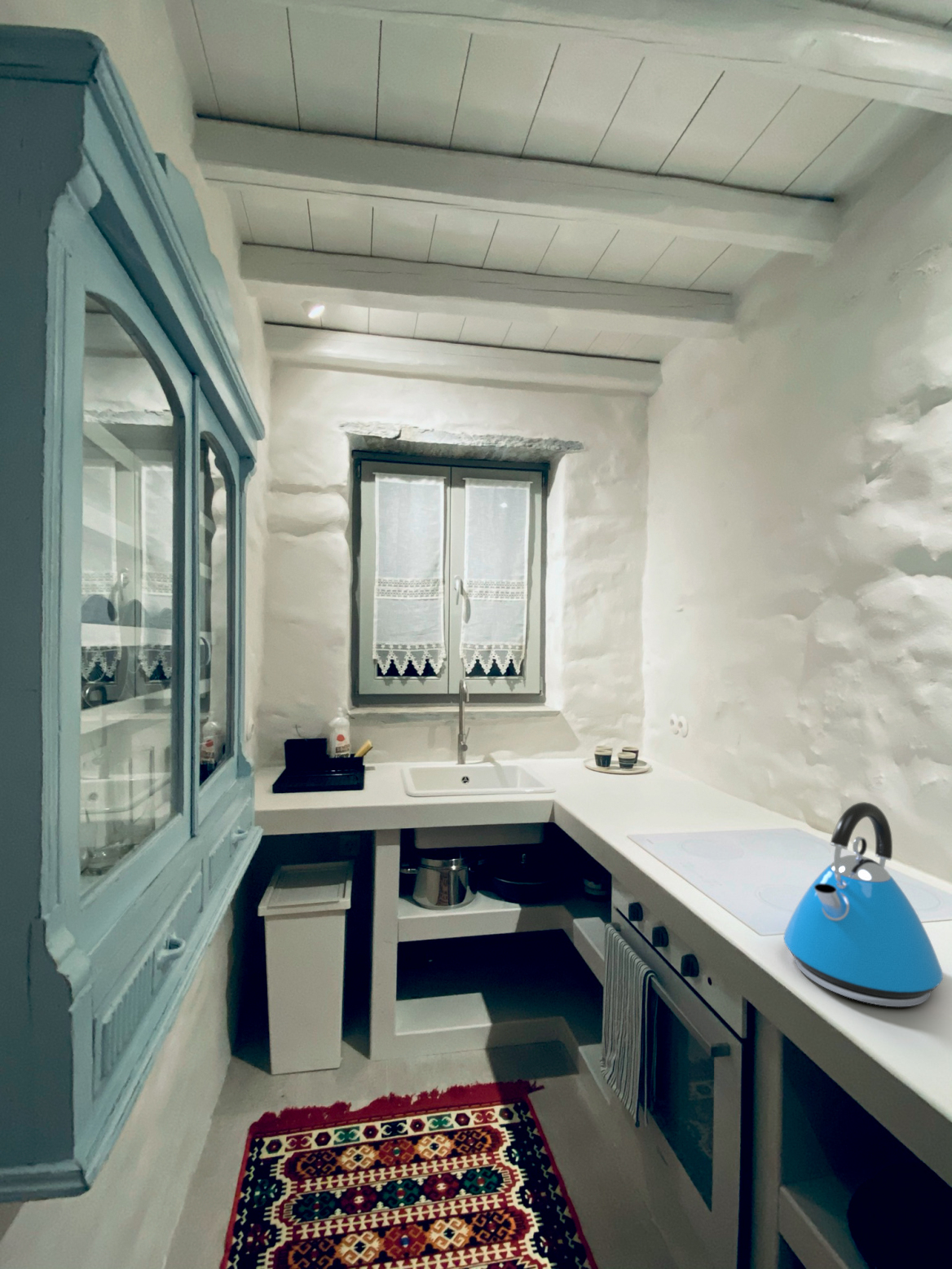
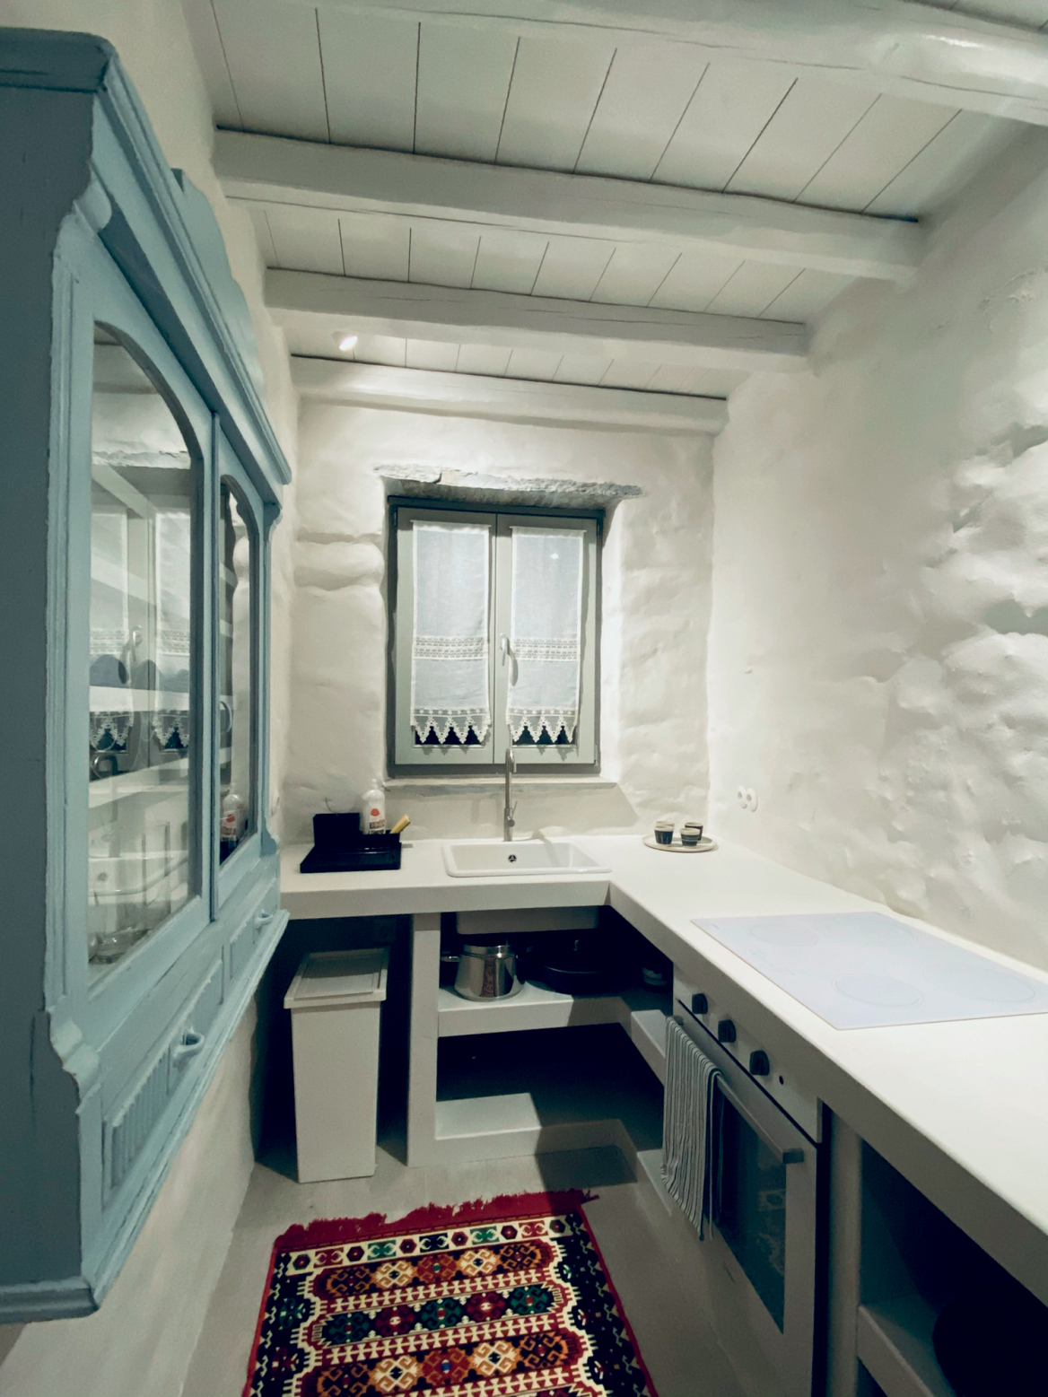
- kettle (862, 887)
